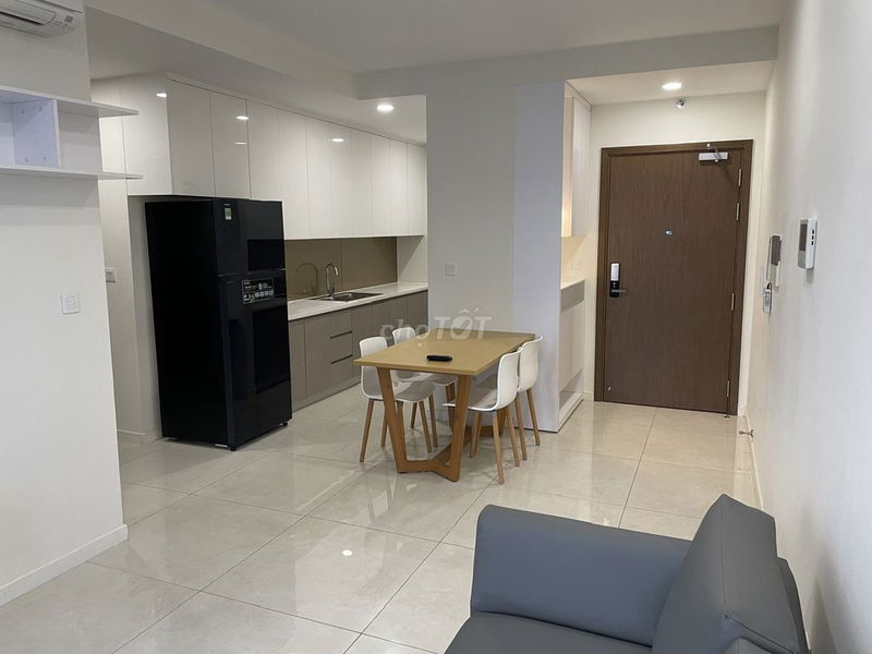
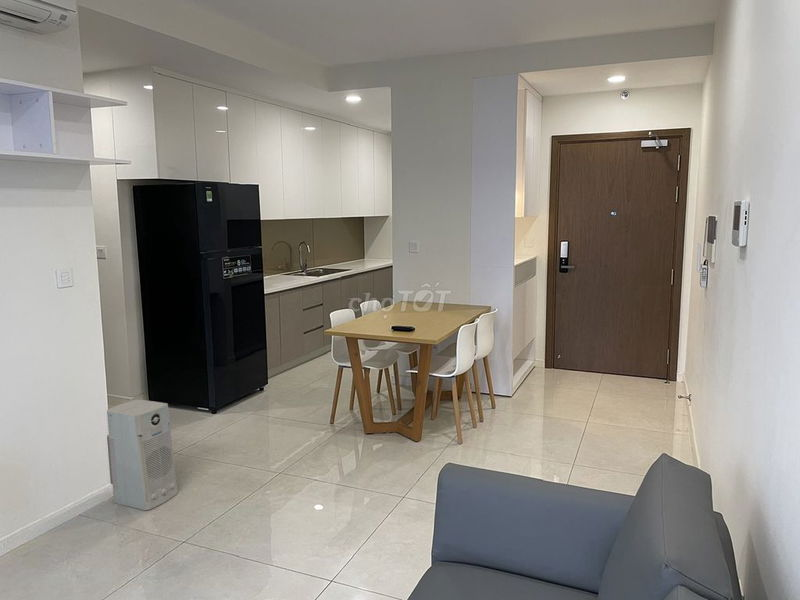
+ air purifier (141, 452)
